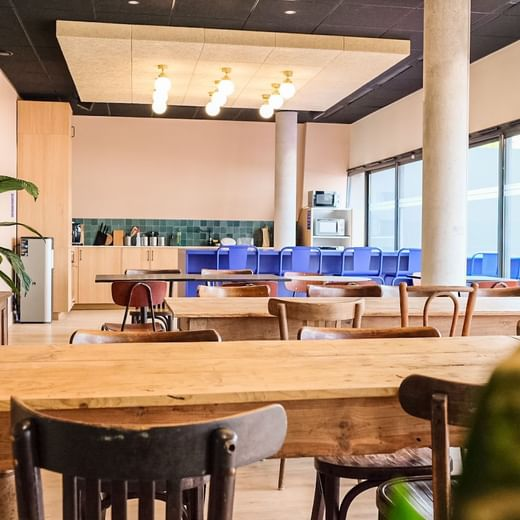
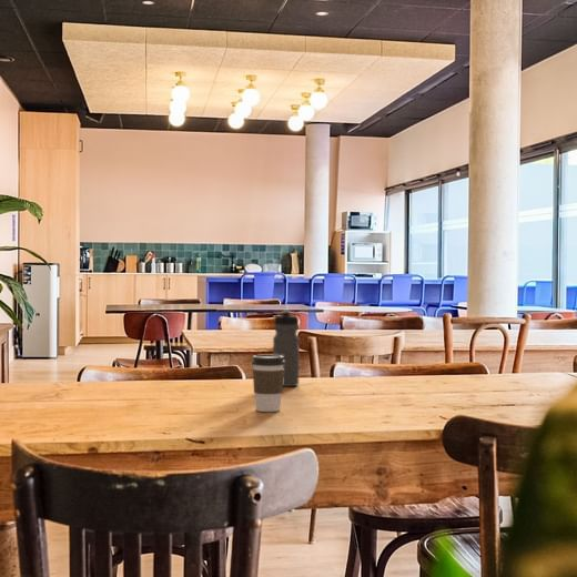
+ water bottle (285, 347)
+ coffee cup (267, 383)
